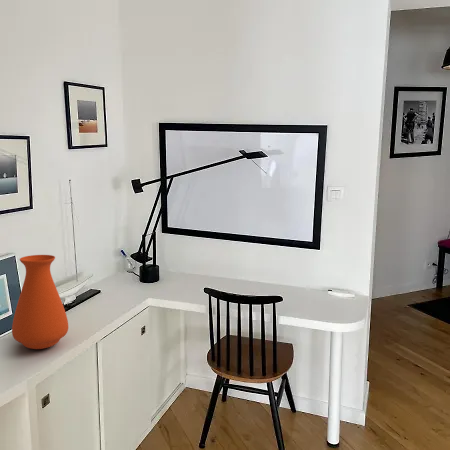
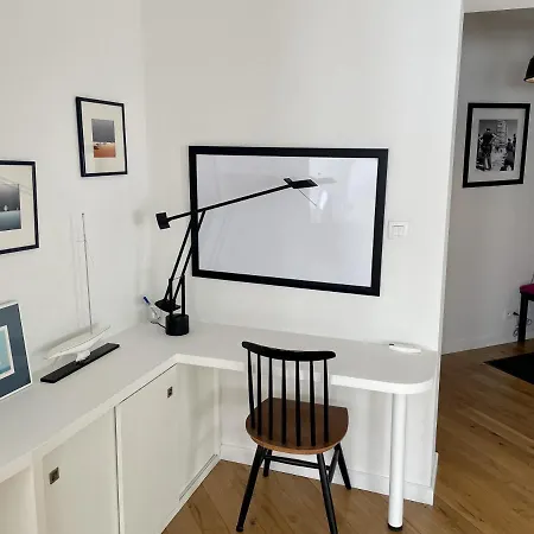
- vase (39, 302)
